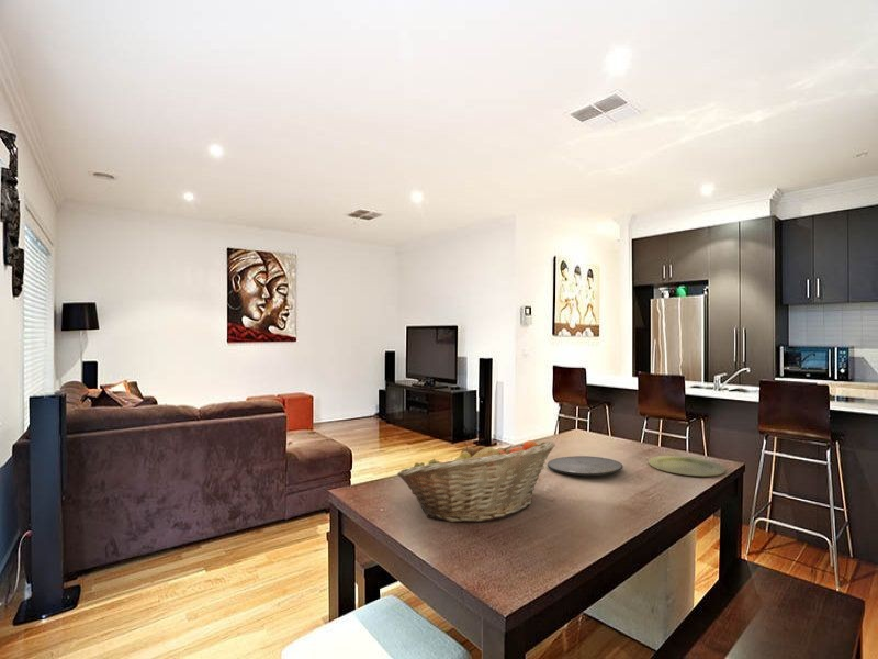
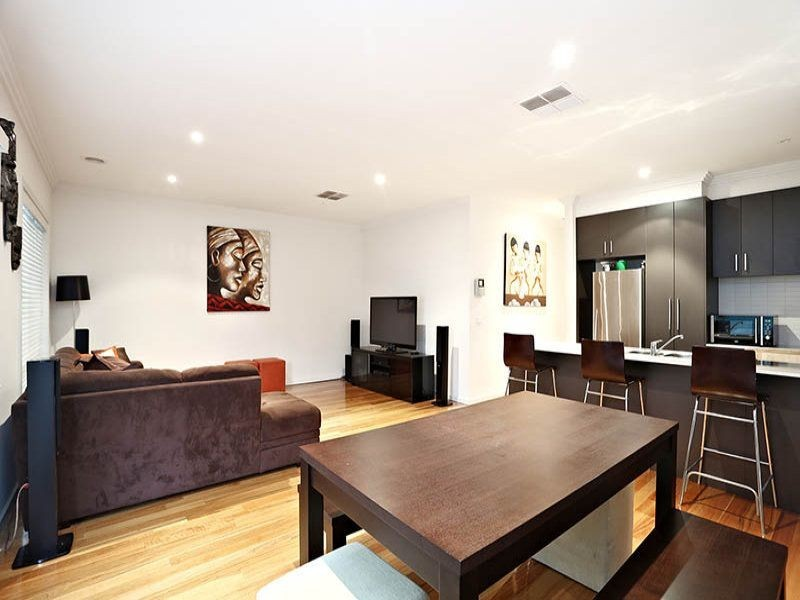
- plate (685, 465)
- plate (584, 465)
- fruit basket (479, 471)
